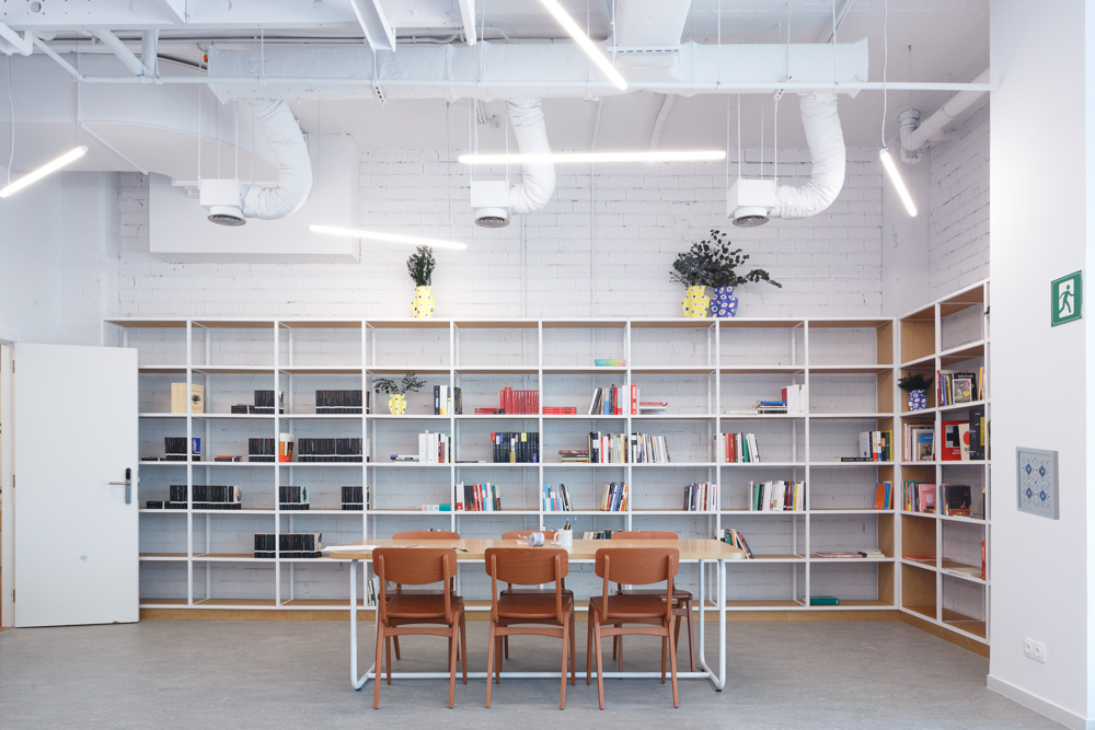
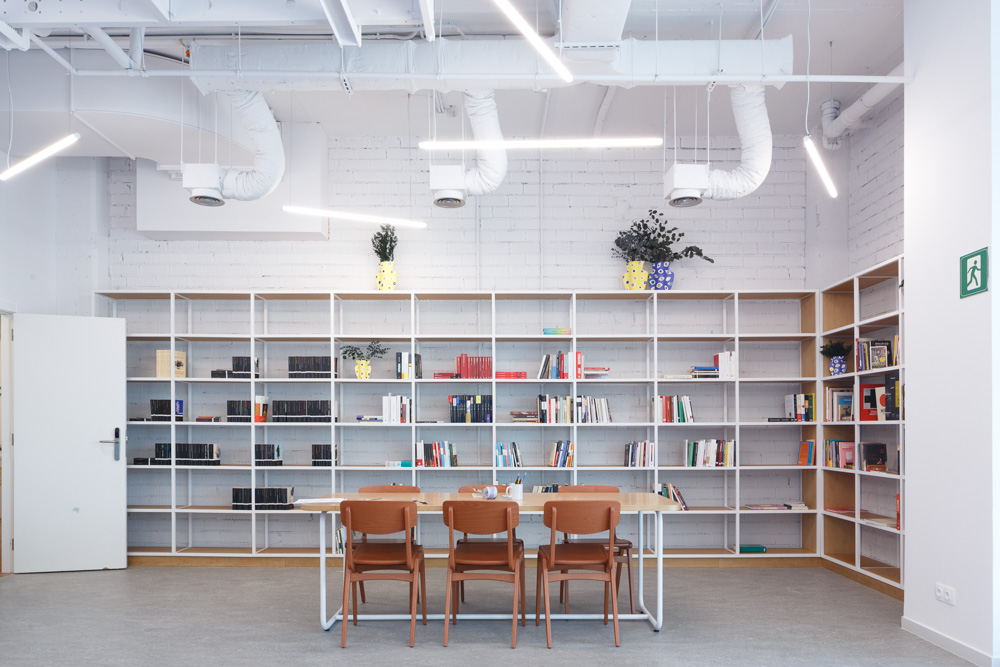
- wall art (1036, 482)
